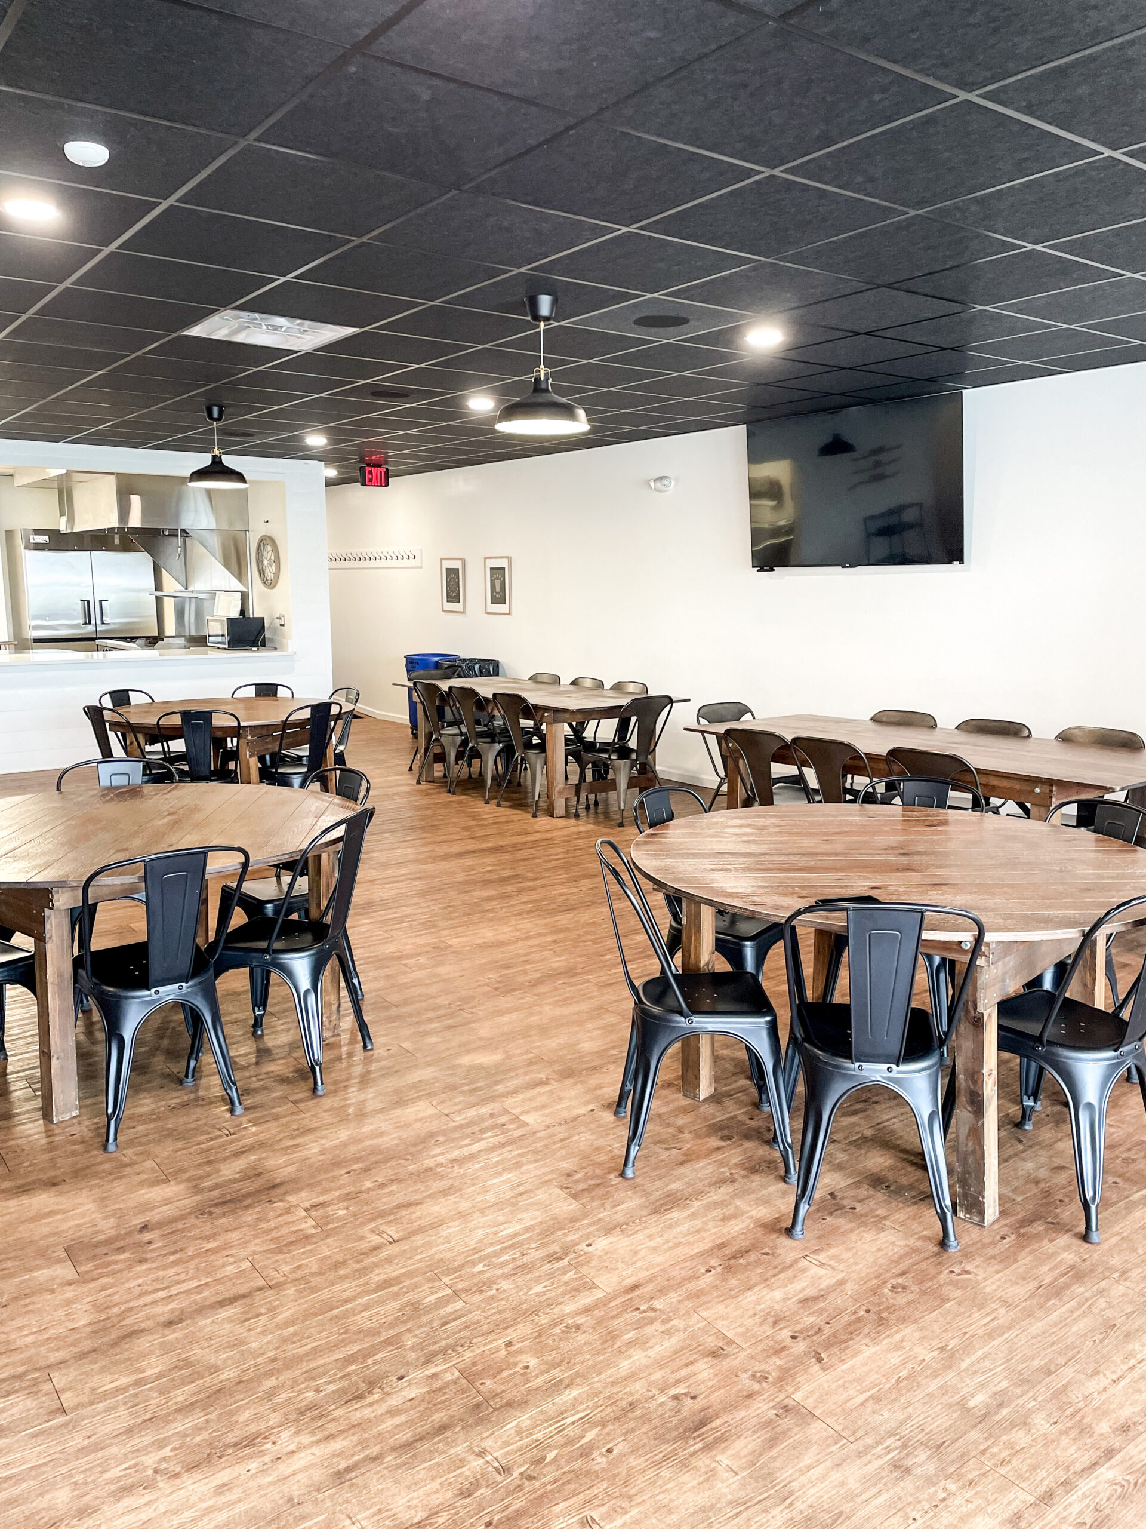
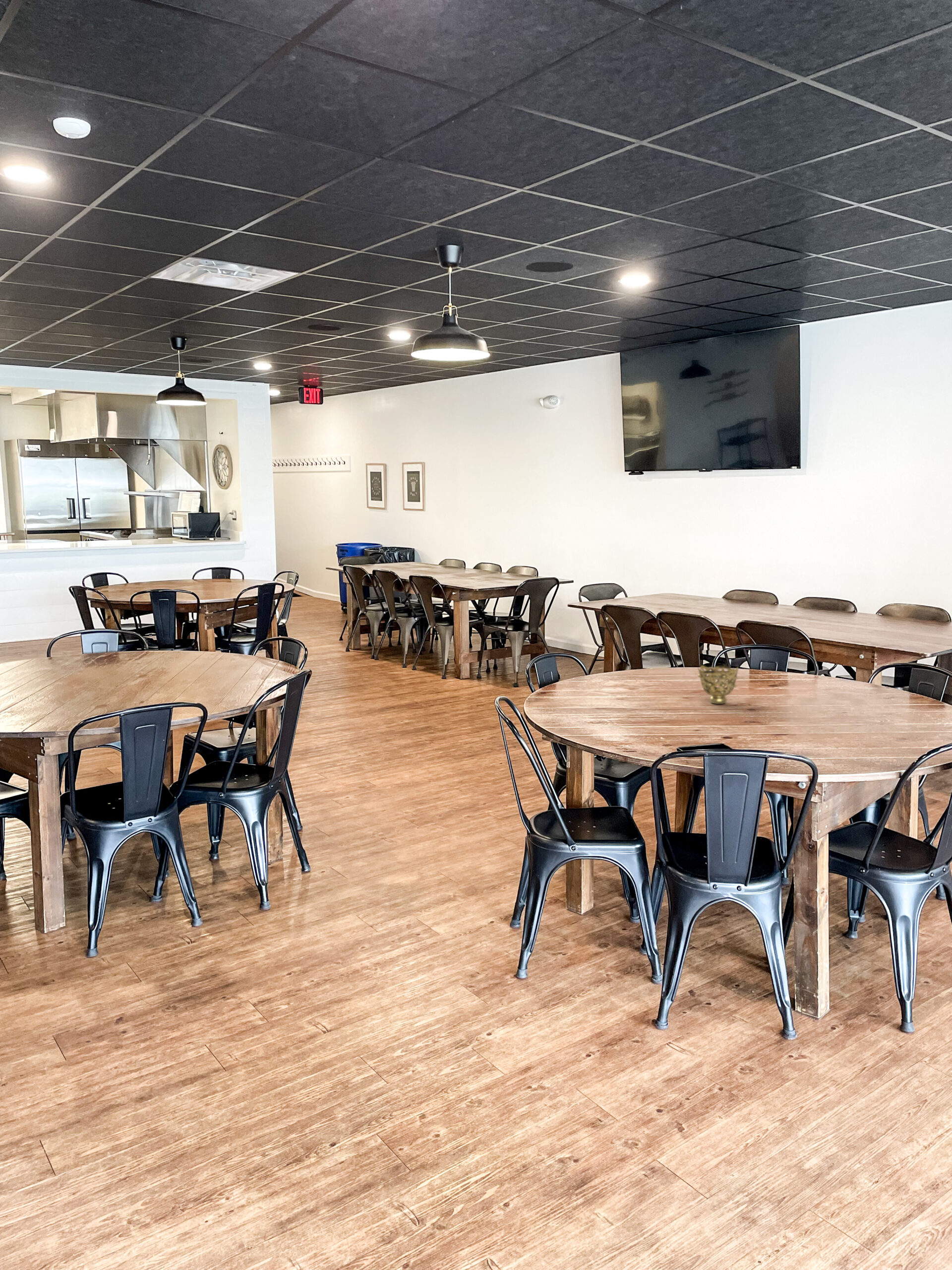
+ decorative bowl (718, 685)
